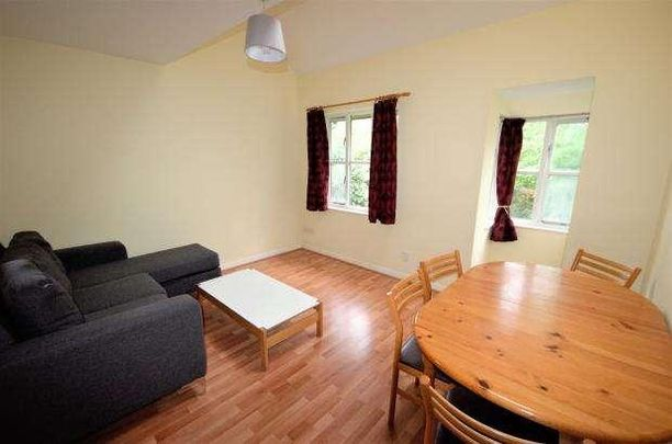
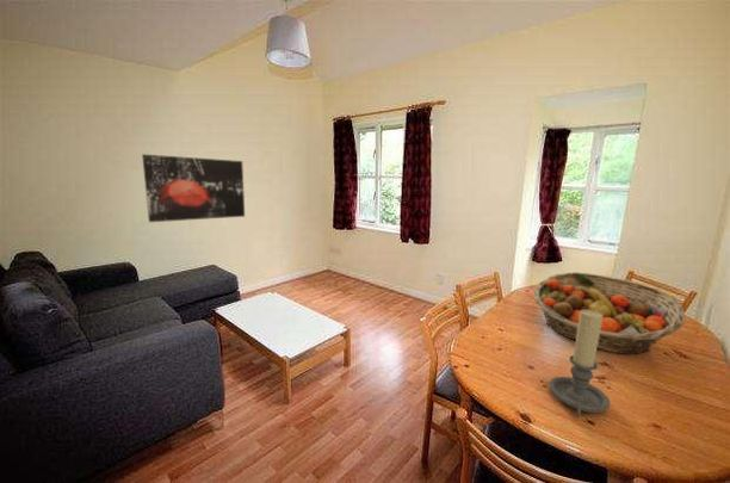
+ candle holder (583, 358)
+ wall art (199, 188)
+ fruit basket (598, 309)
